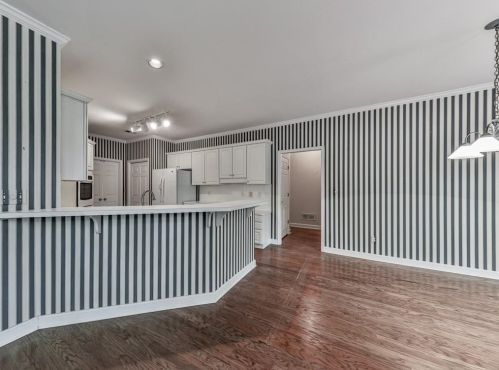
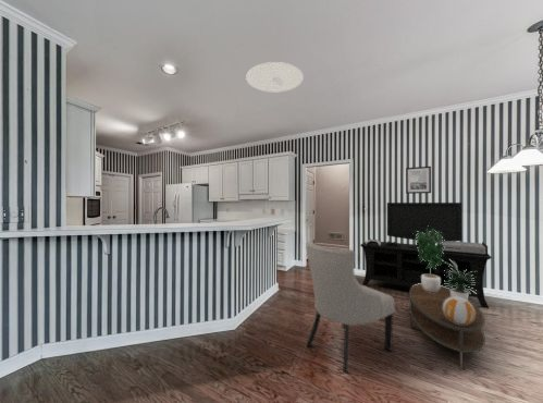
+ chair (346, 294)
+ potted plant (442, 260)
+ wall art (418, 180)
+ media console (418, 246)
+ volleyball (458, 309)
+ coffee table (442, 317)
+ ceiling light (274, 76)
